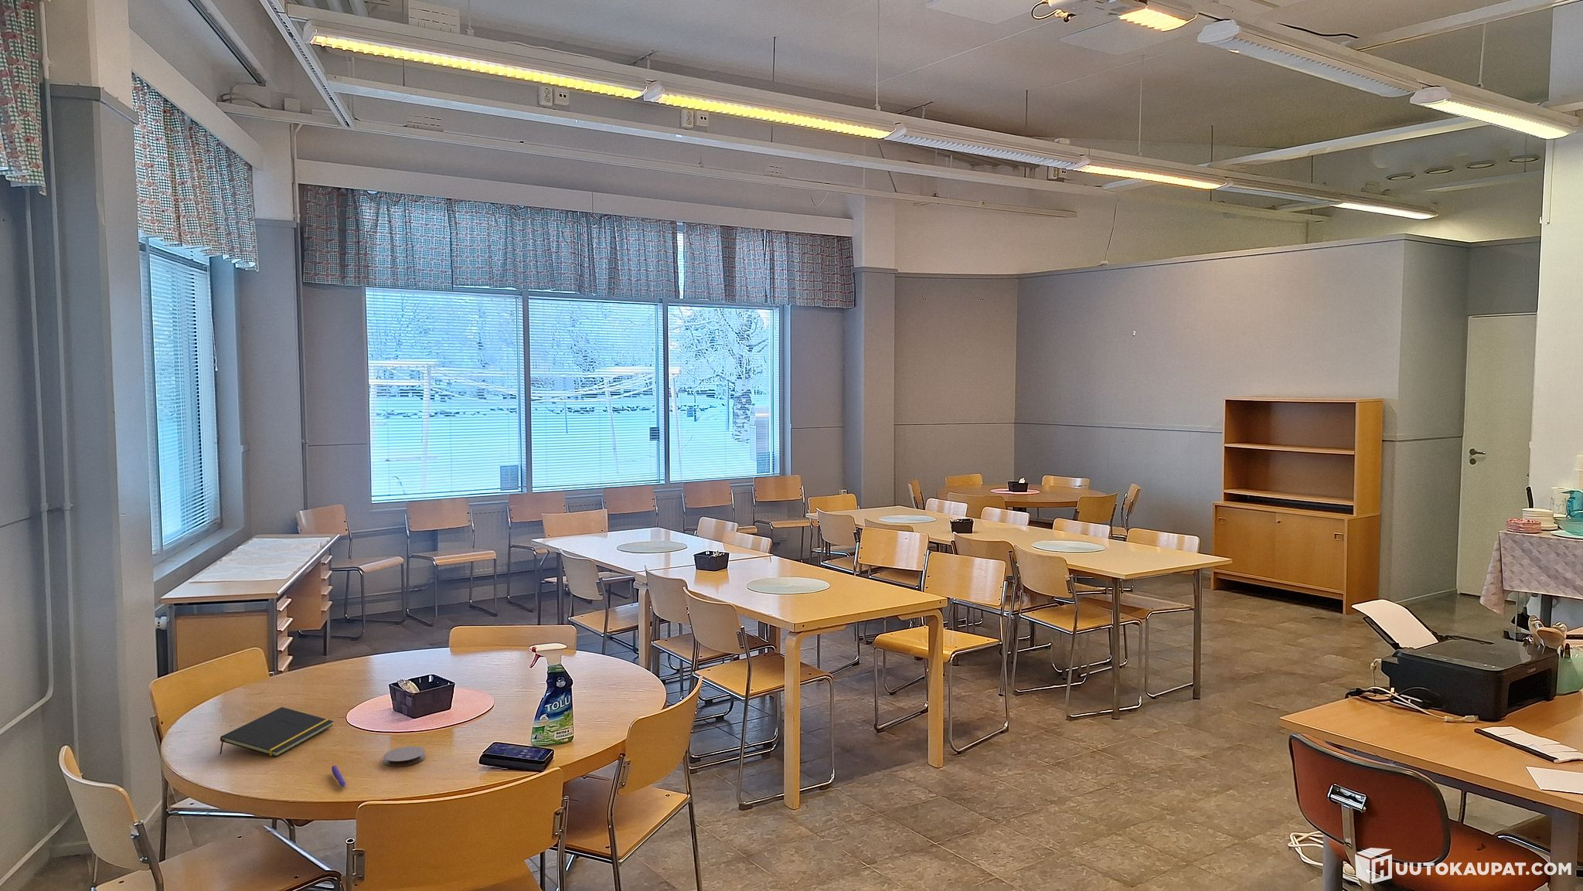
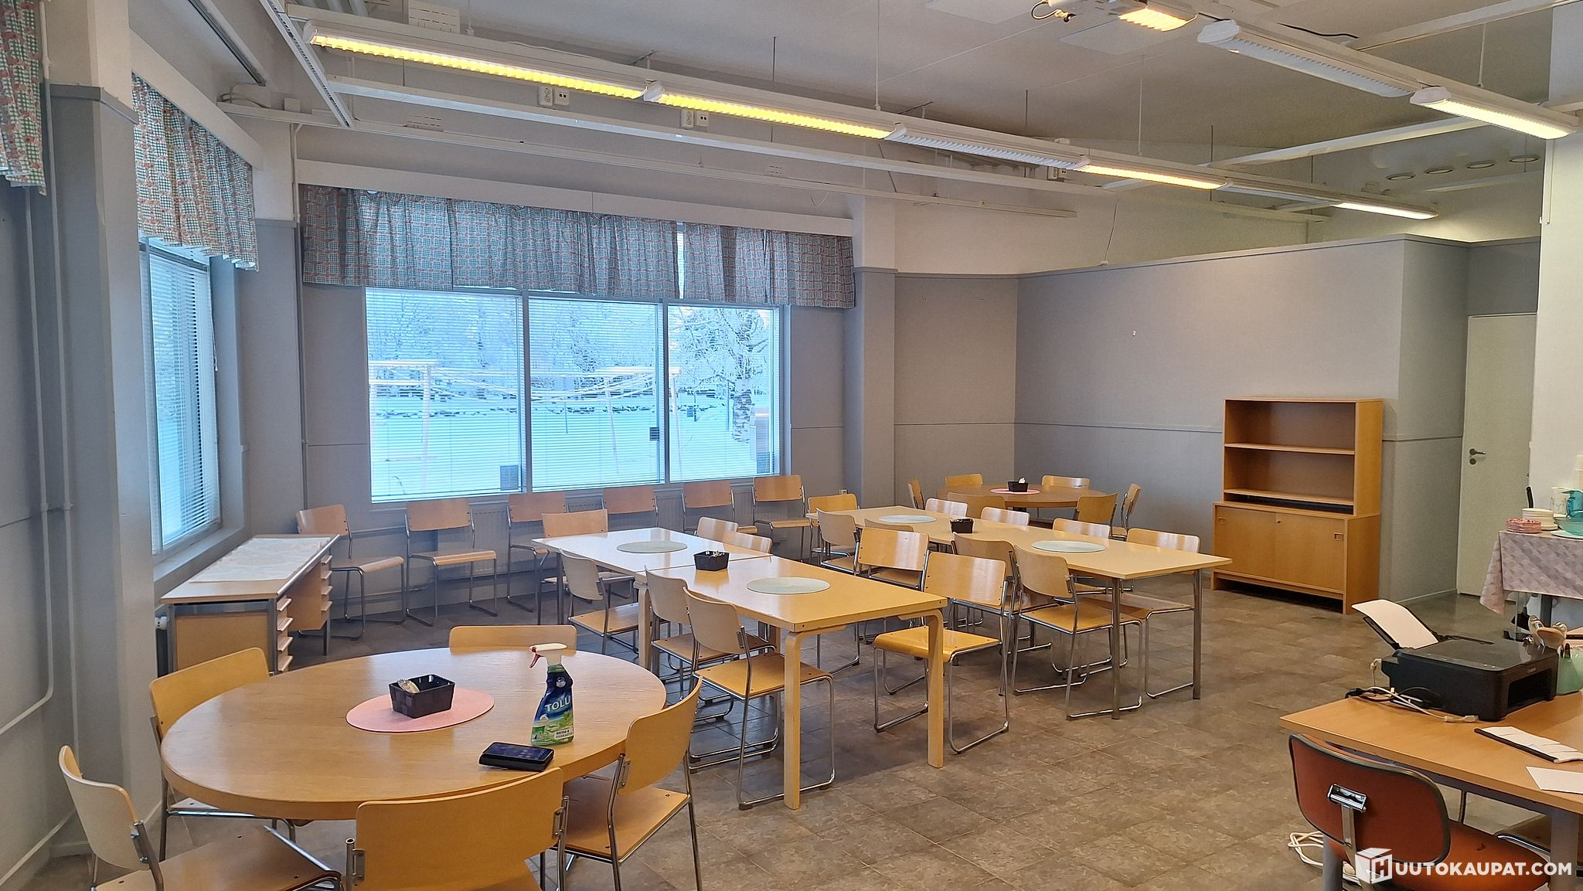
- notepad (279, 730)
- coaster (404, 756)
- pen (338, 777)
